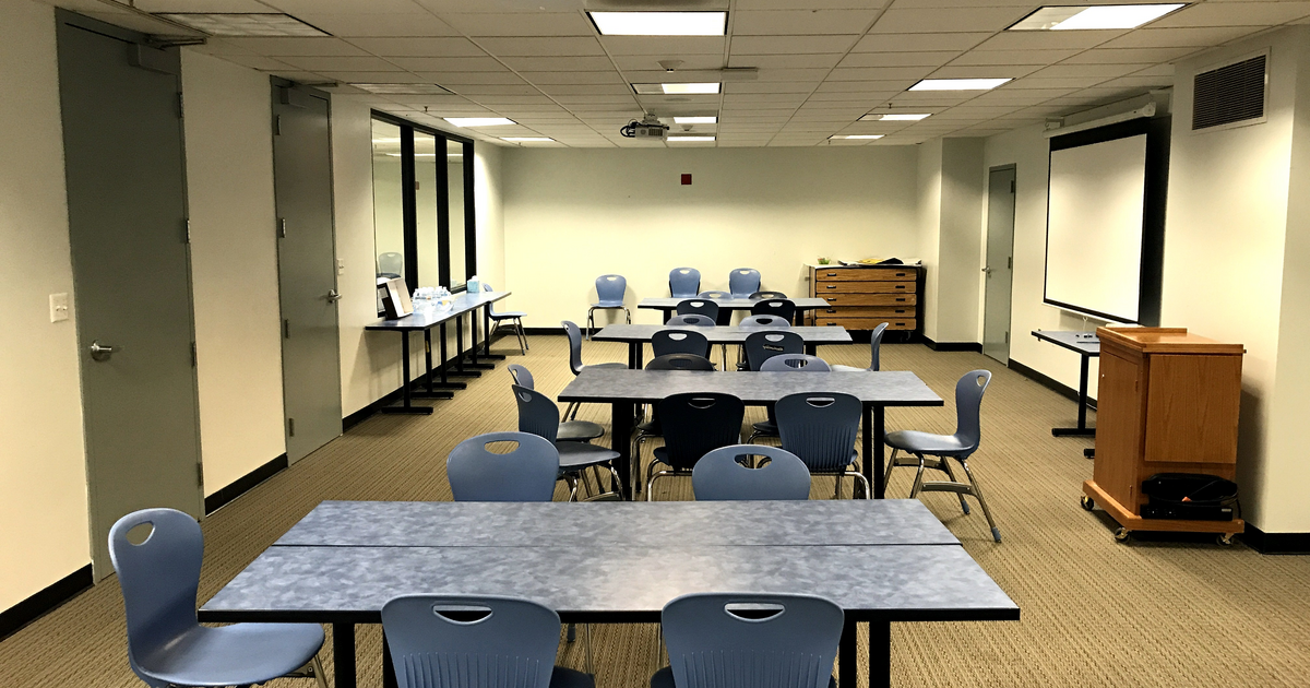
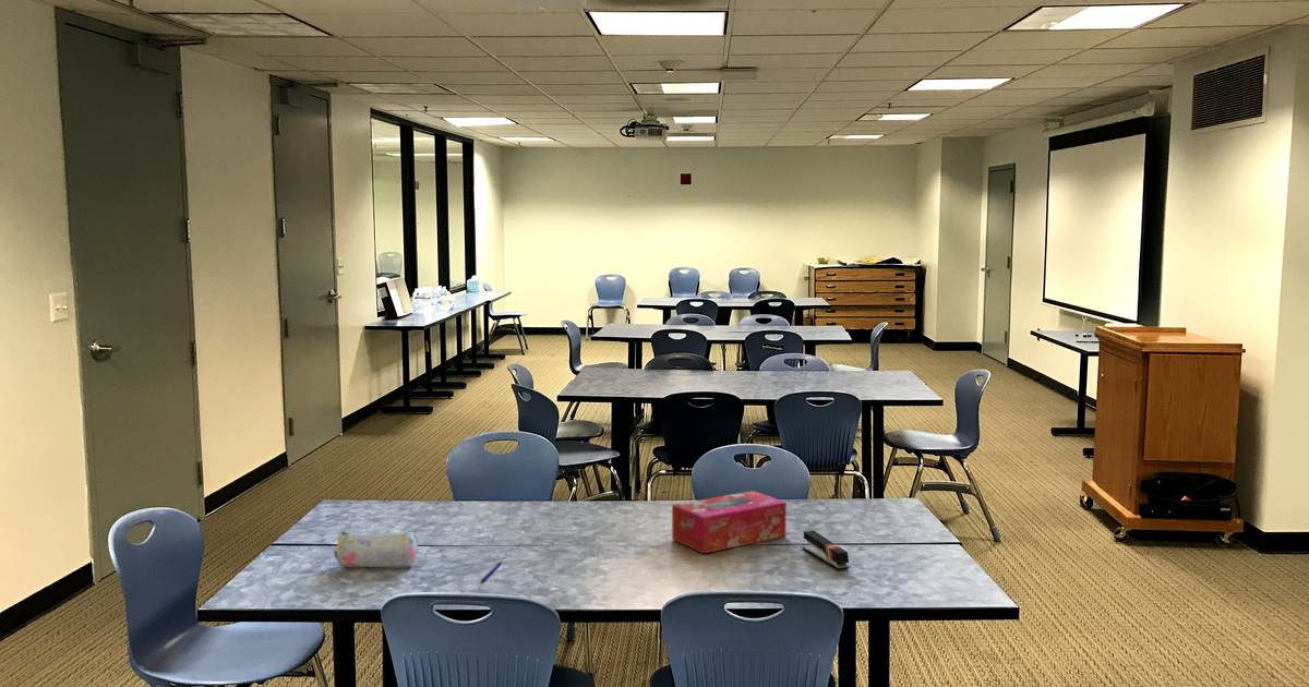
+ stapler (825, 549)
+ tissue box (729, 520)
+ pencil case (377, 549)
+ pen (492, 570)
